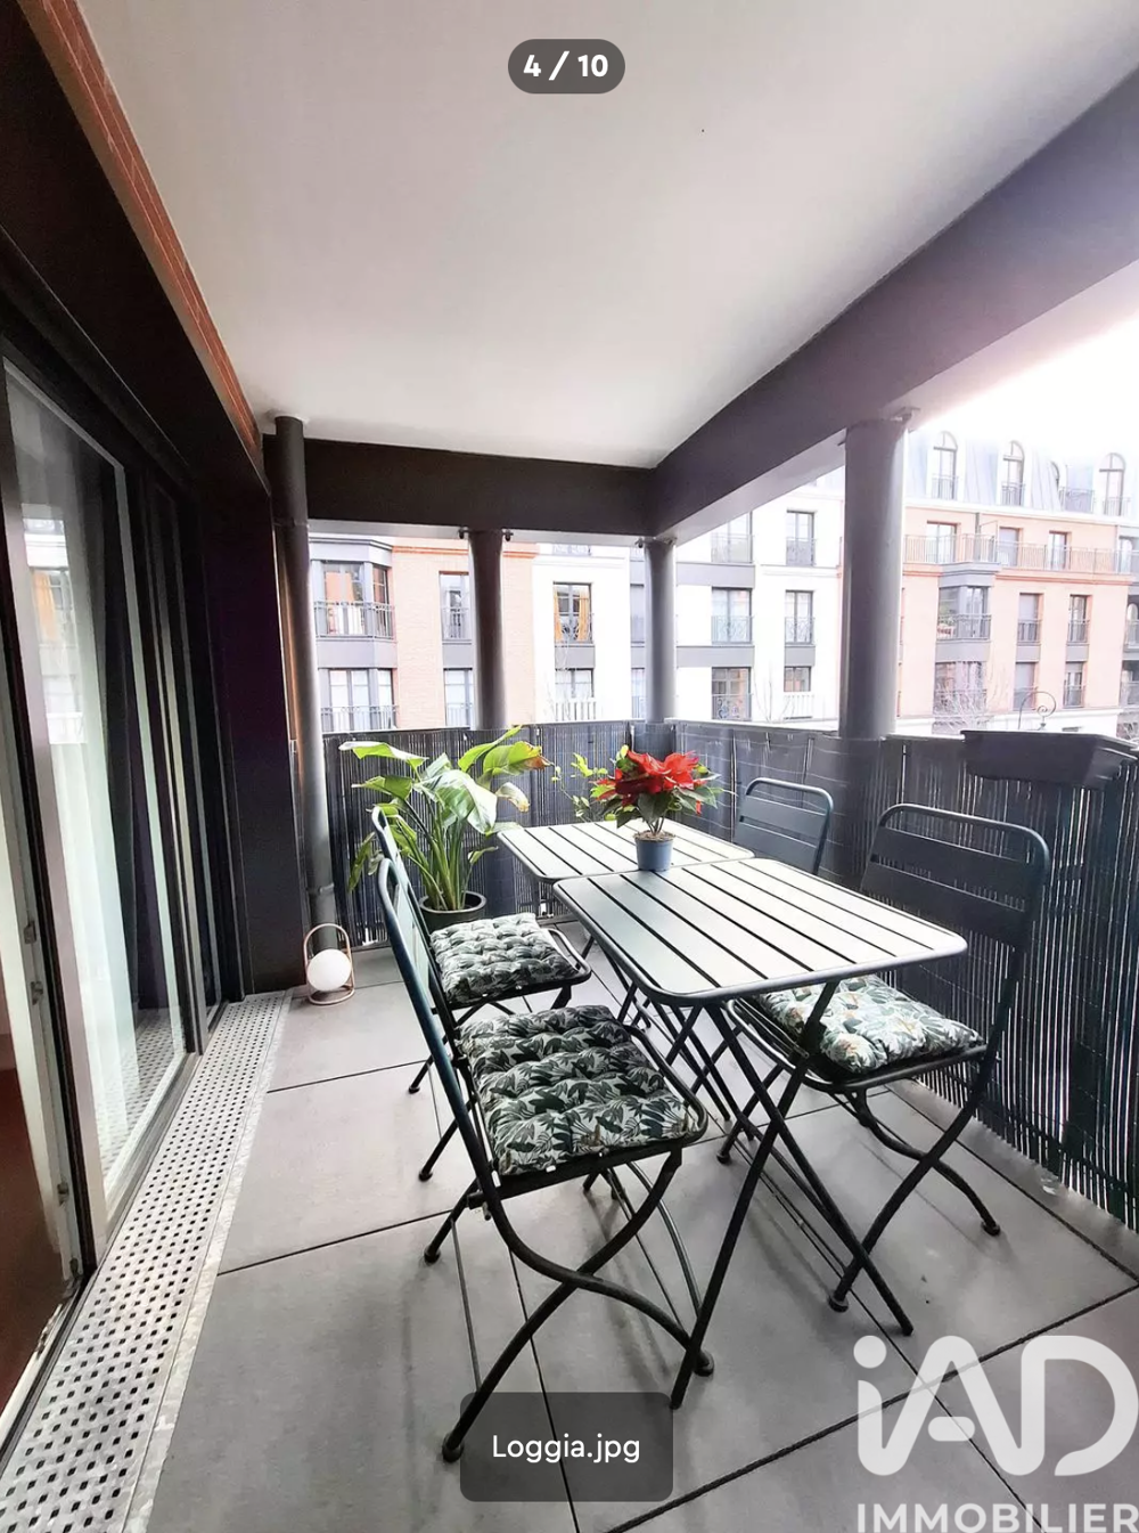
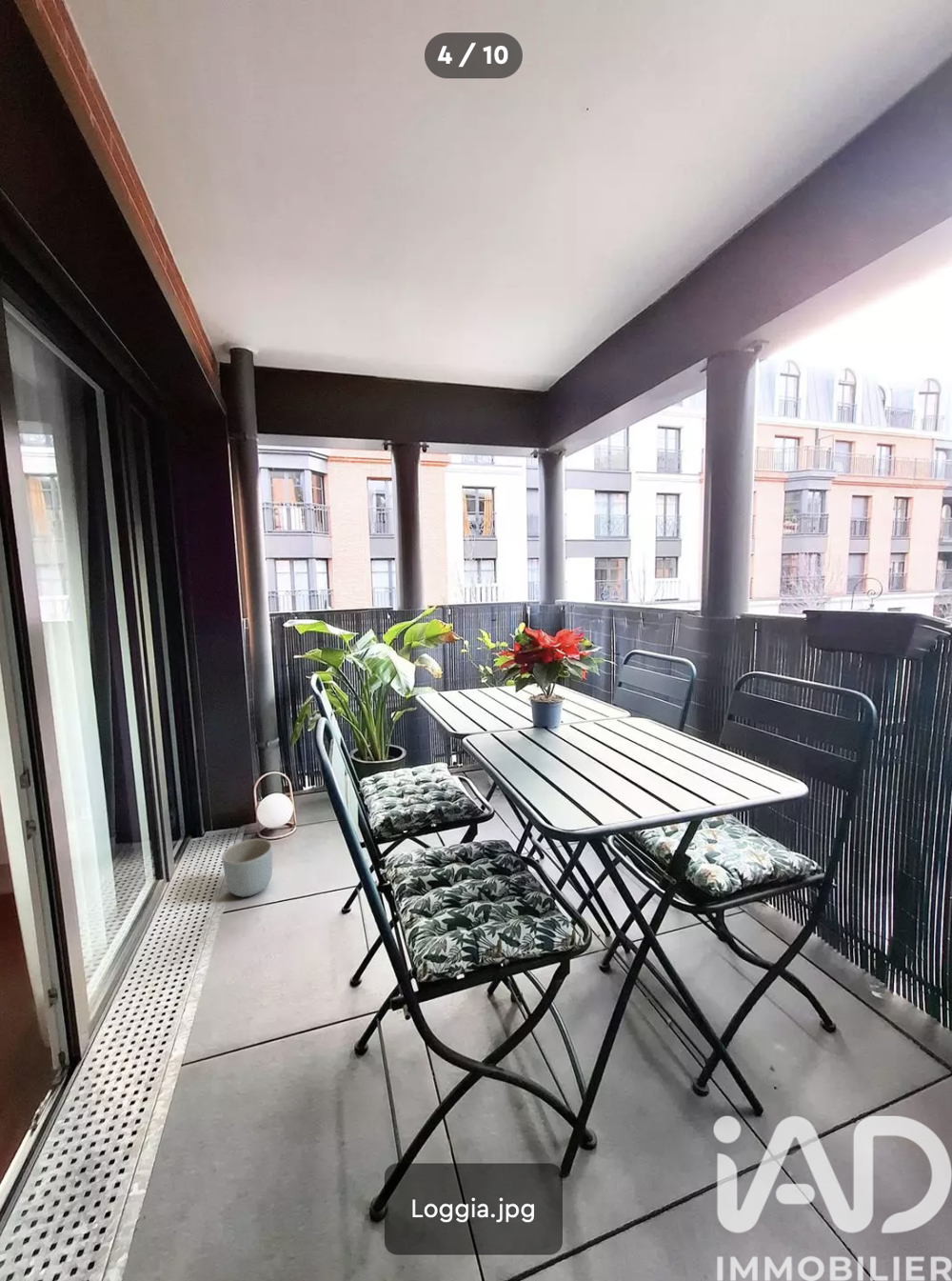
+ planter (248, 870)
